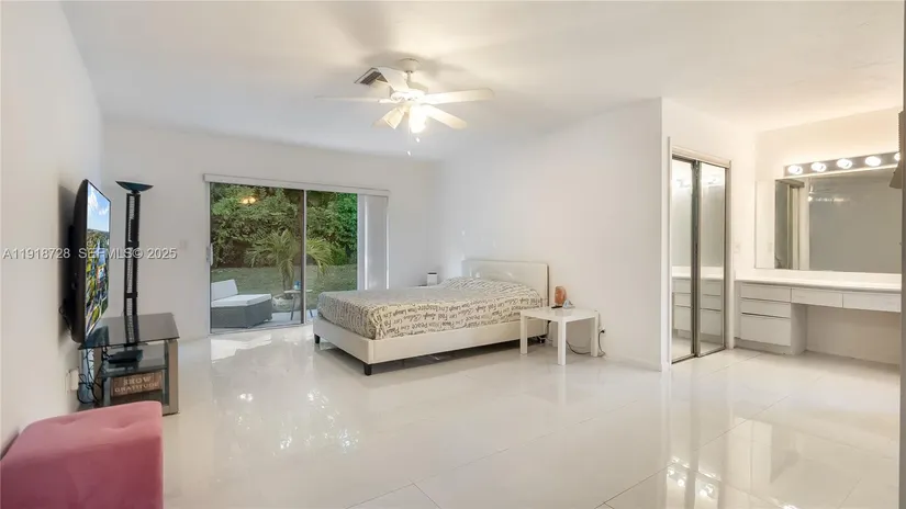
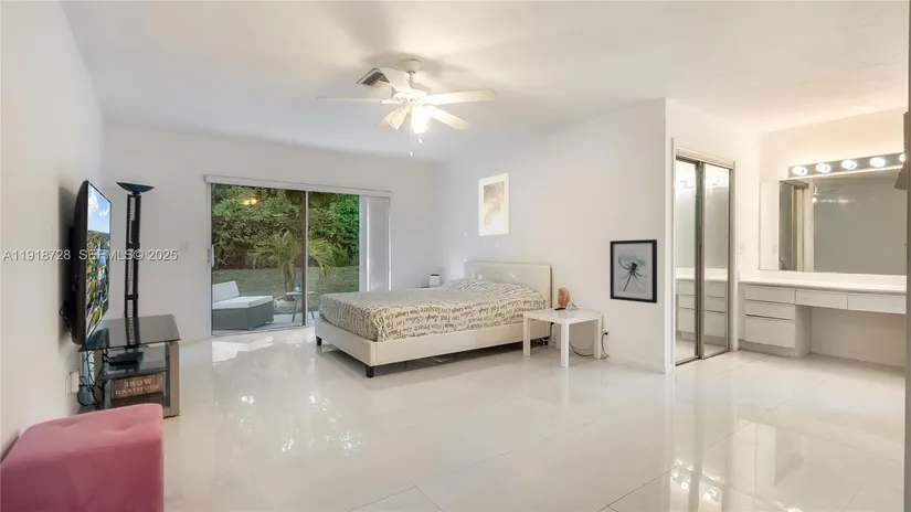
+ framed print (494, 205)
+ wall art (632, 270)
